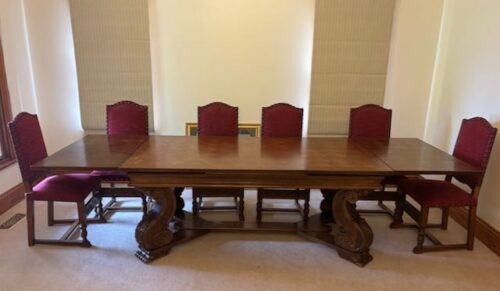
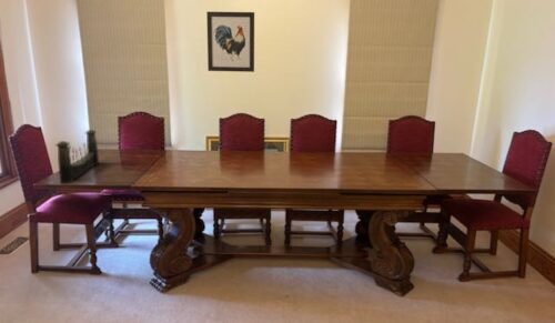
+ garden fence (80, 152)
+ wall art (231, 42)
